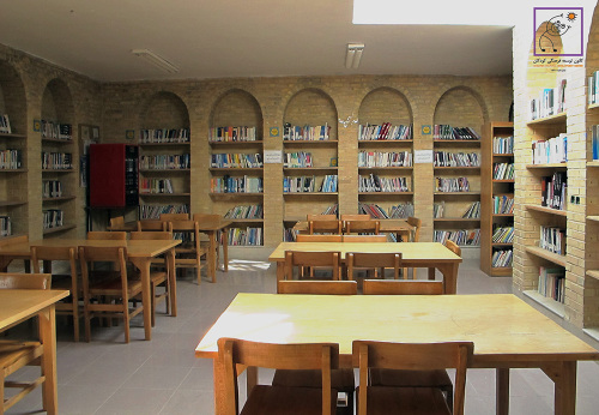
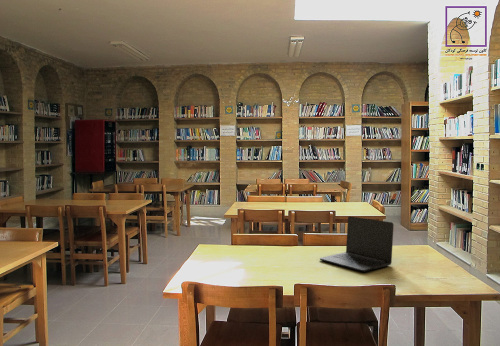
+ laptop (355, 242)
